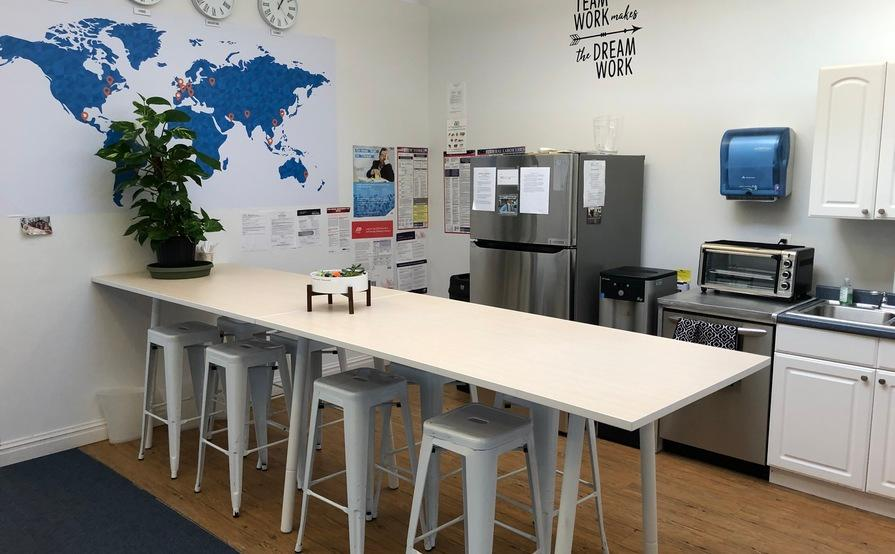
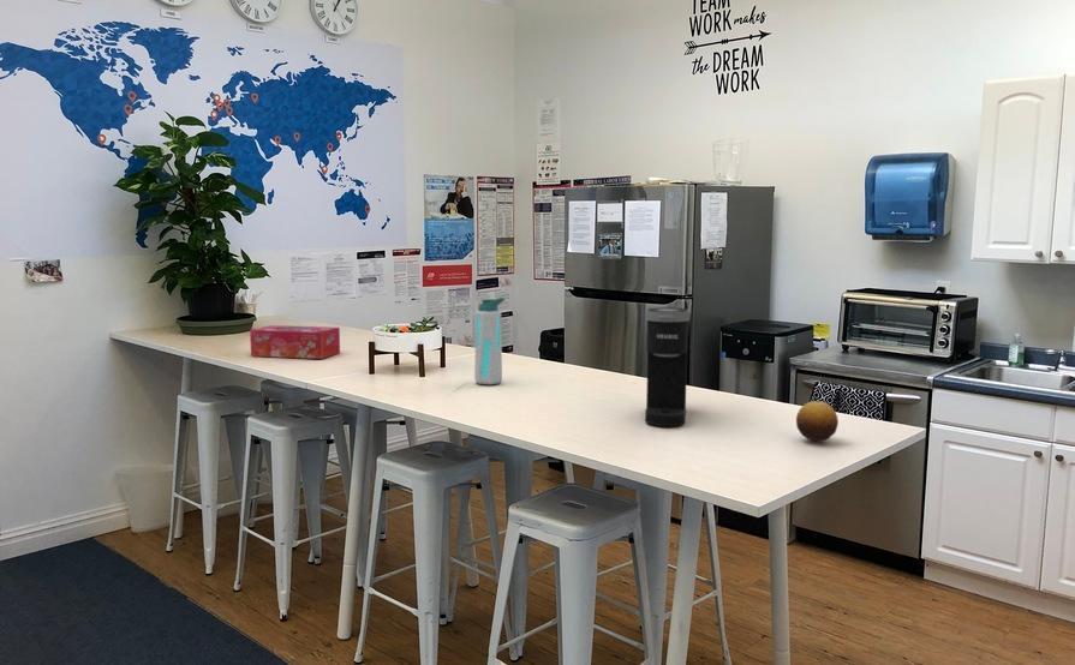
+ tissue box (295, 341)
+ coffee maker (667, 361)
+ fruit (817, 420)
+ water bottle (490, 340)
